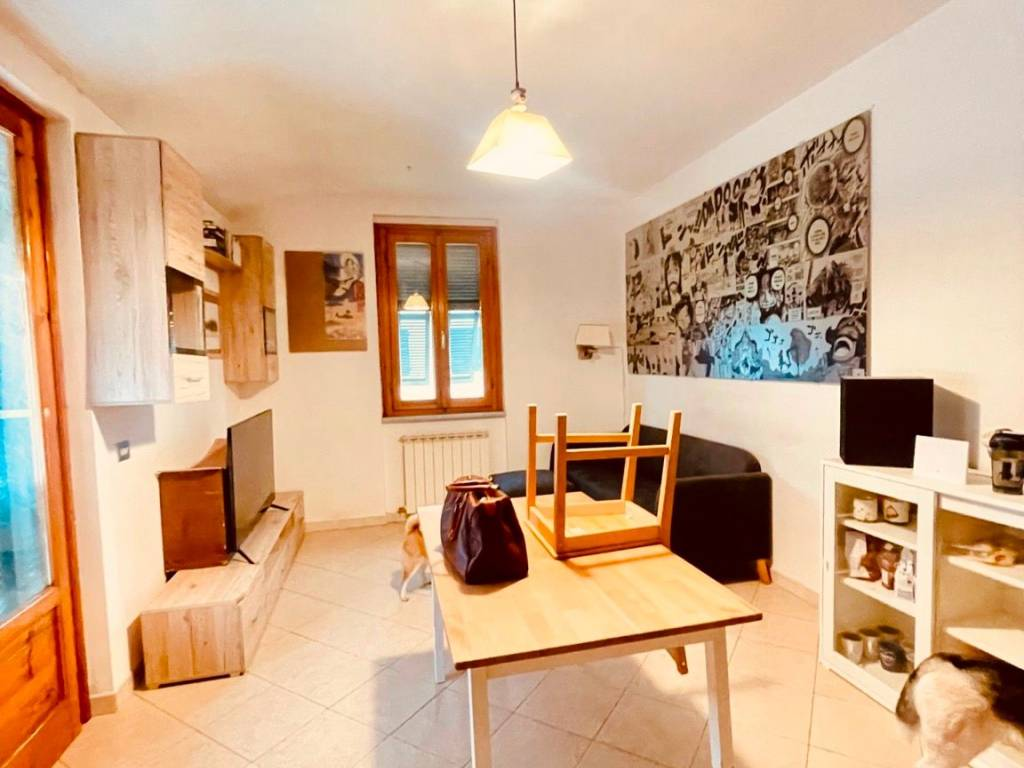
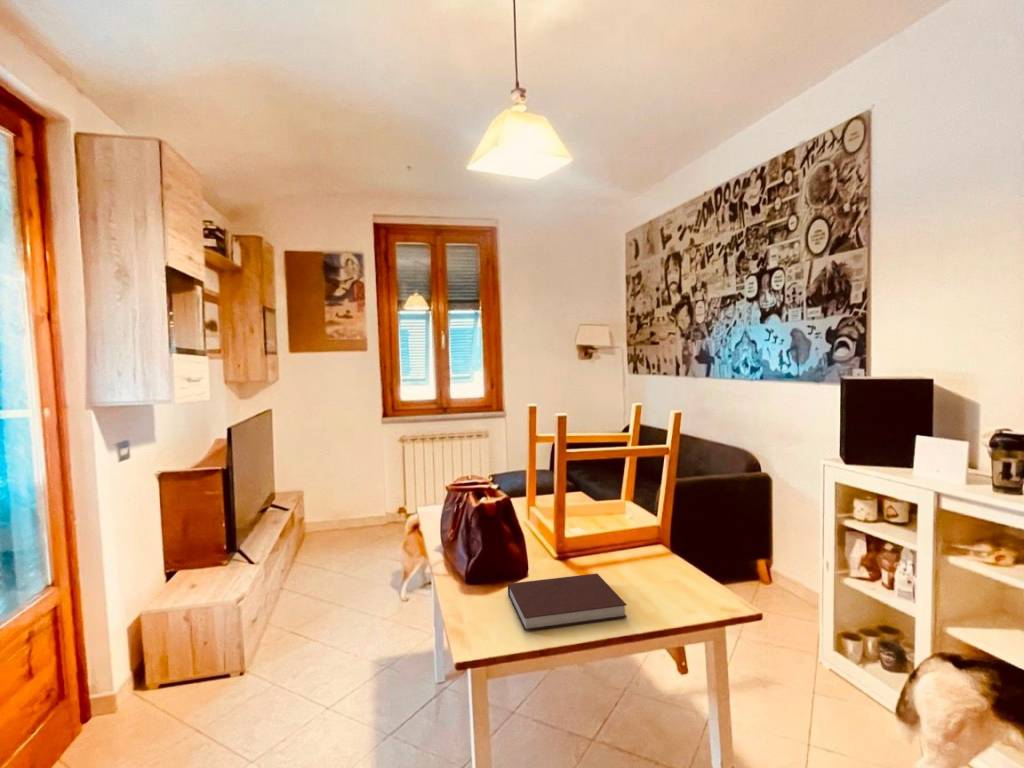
+ notebook (564, 599)
